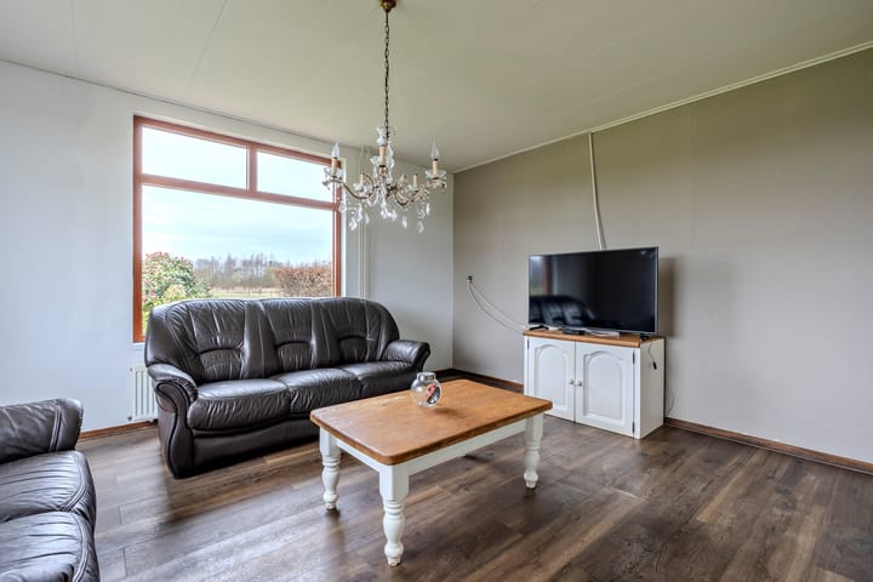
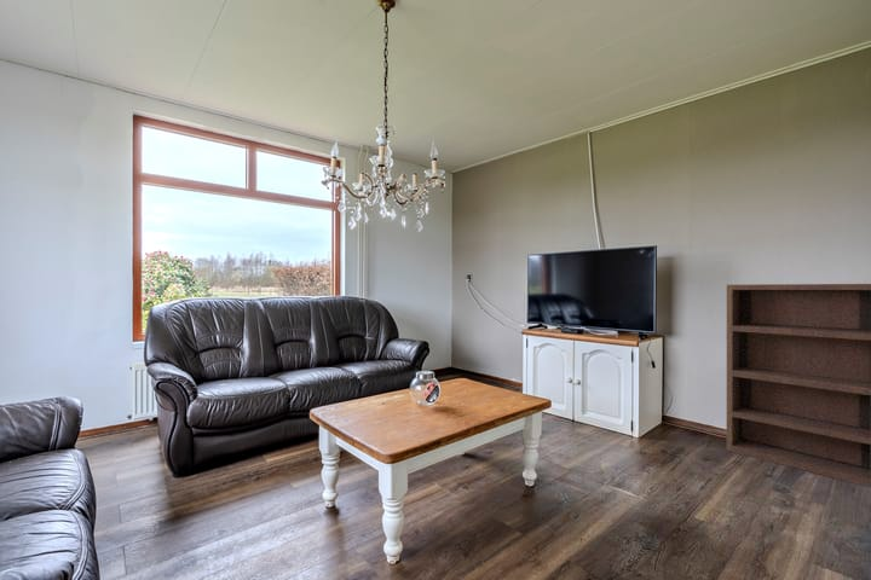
+ bookcase (797, 373)
